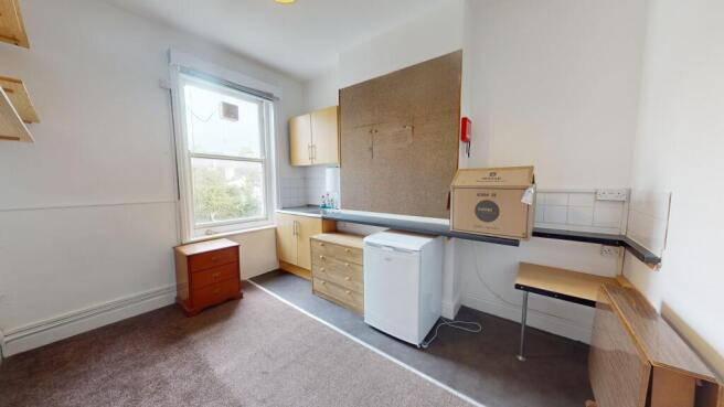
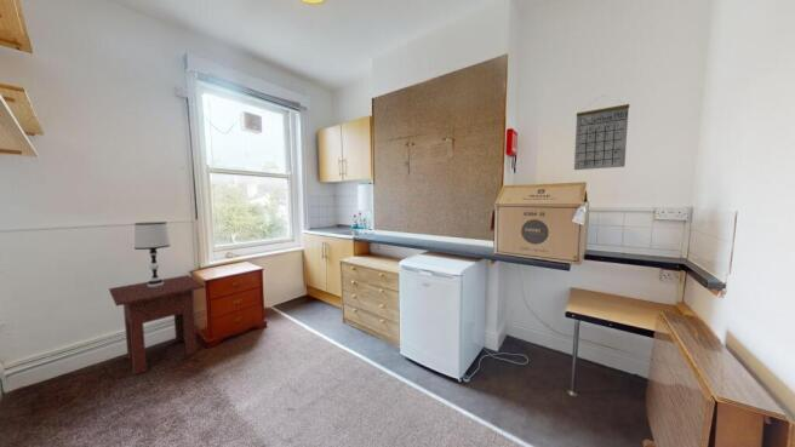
+ calendar (600, 131)
+ table lamp (153, 253)
+ side table (159, 319)
